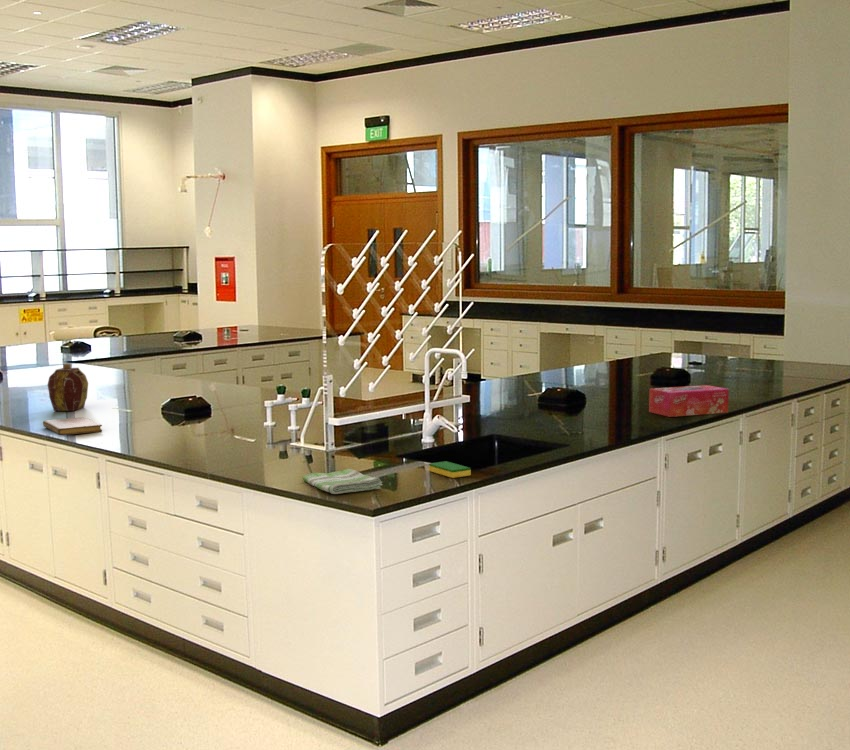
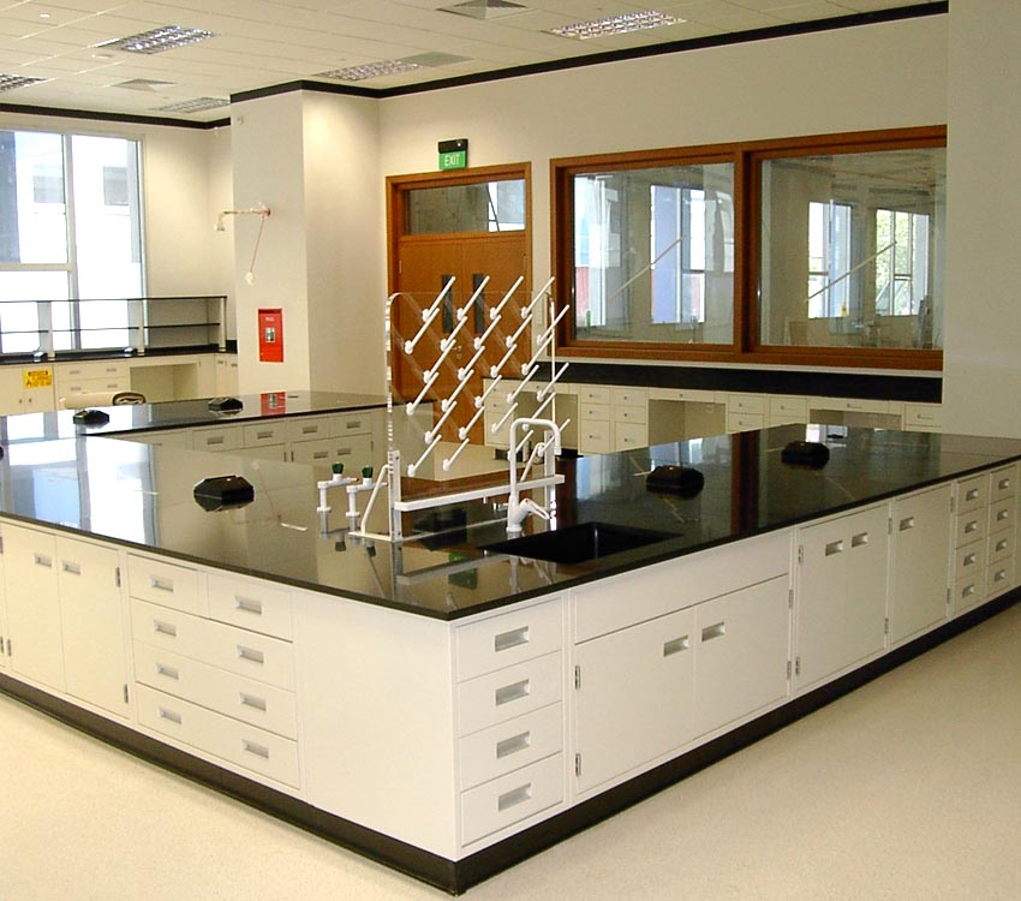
- dish towel (341, 479)
- tissue box (688, 400)
- dish sponge (449, 469)
- notebook (72, 425)
- flask (68, 386)
